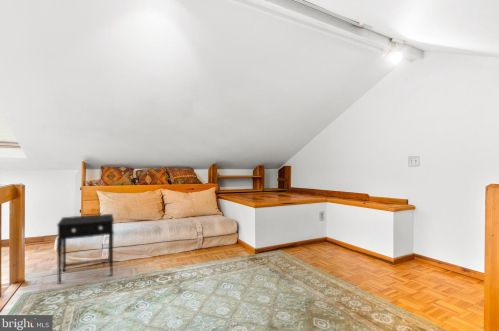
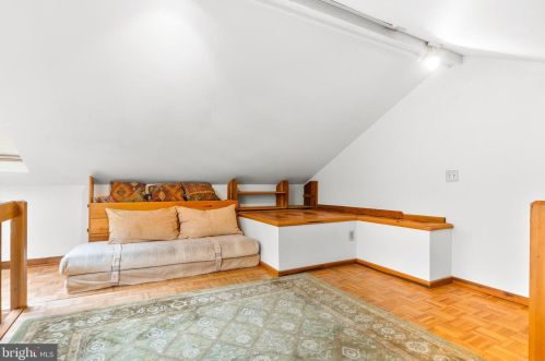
- side table (83, 237)
